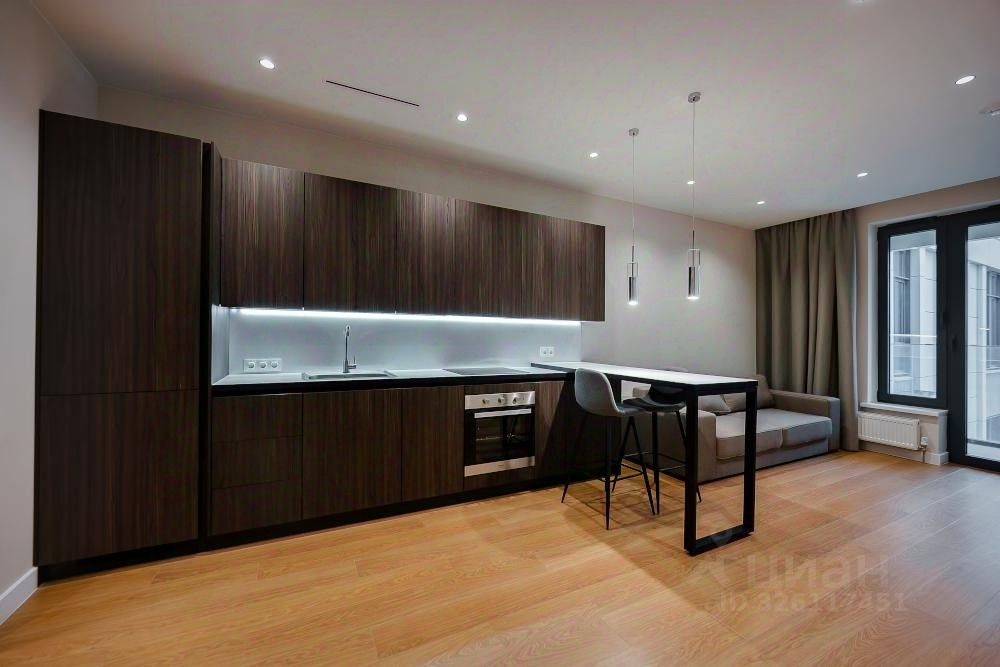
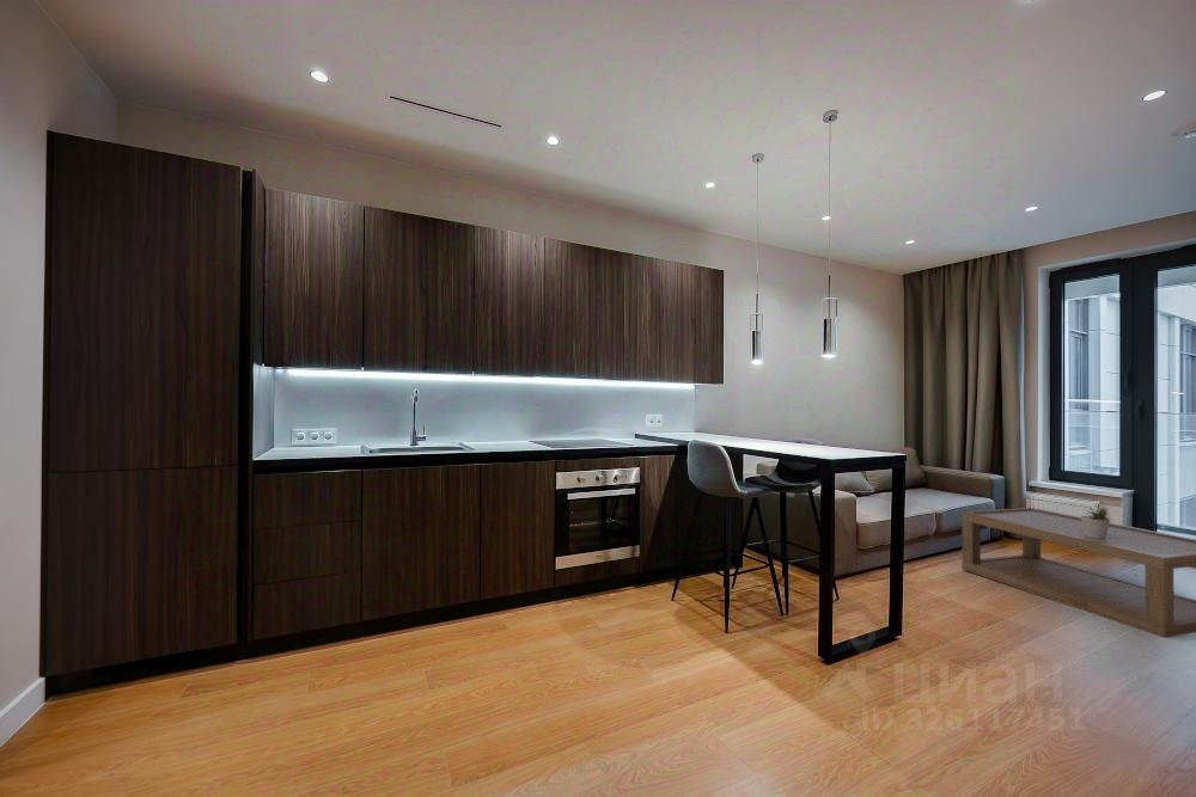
+ potted plant (1096, 519)
+ coffee table (1084, 569)
